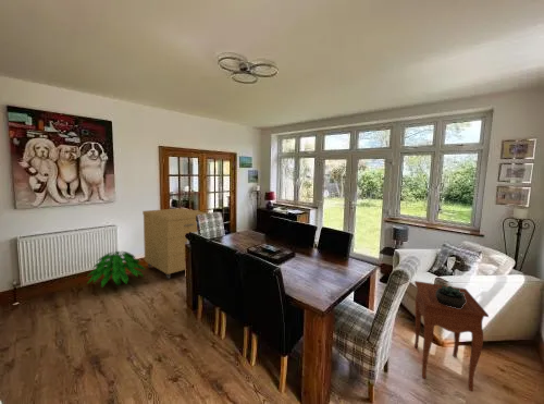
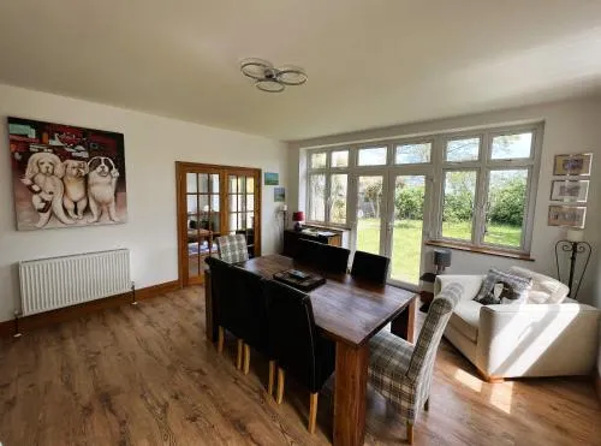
- indoor plant (118, 266)
- side table (445, 329)
- storage cabinet (175, 241)
- succulent plant (449, 295)
